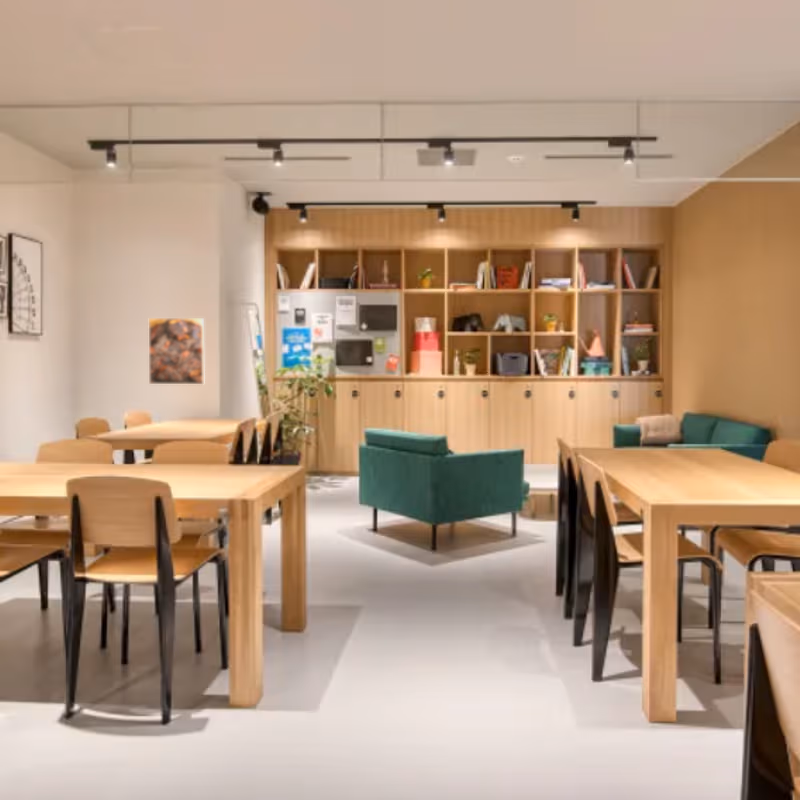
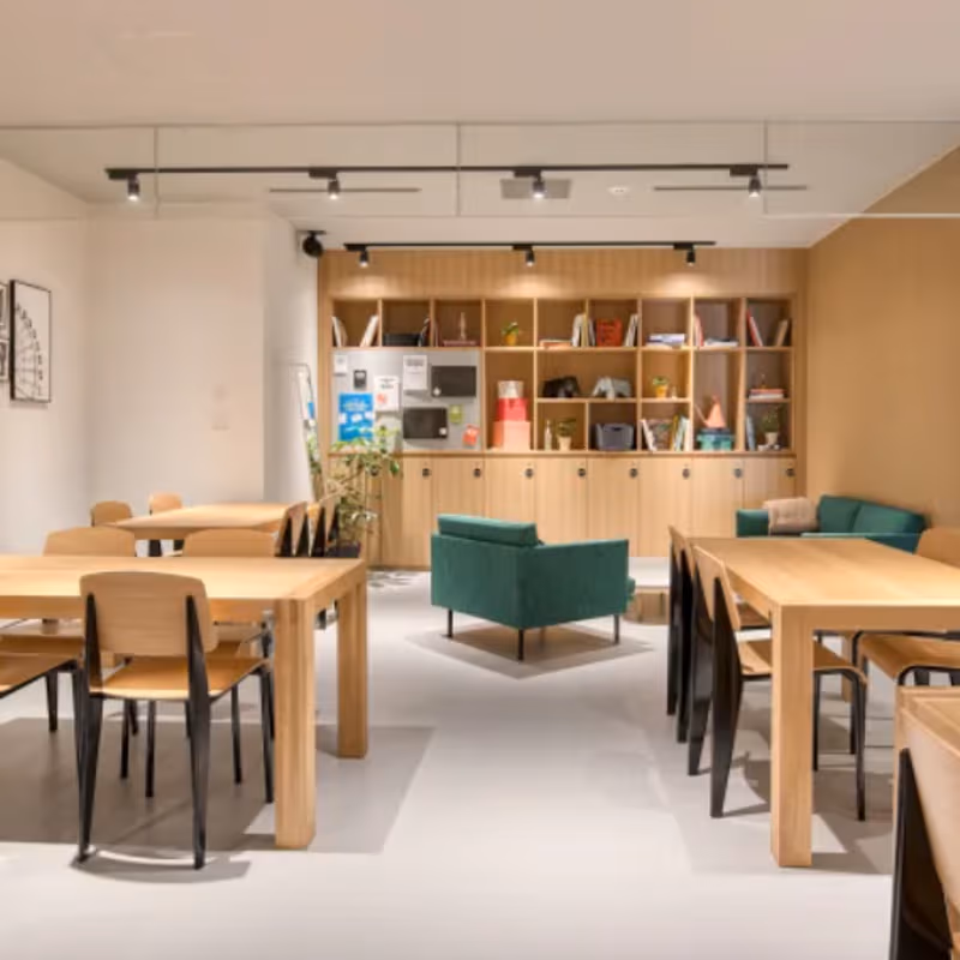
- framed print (176, 351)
